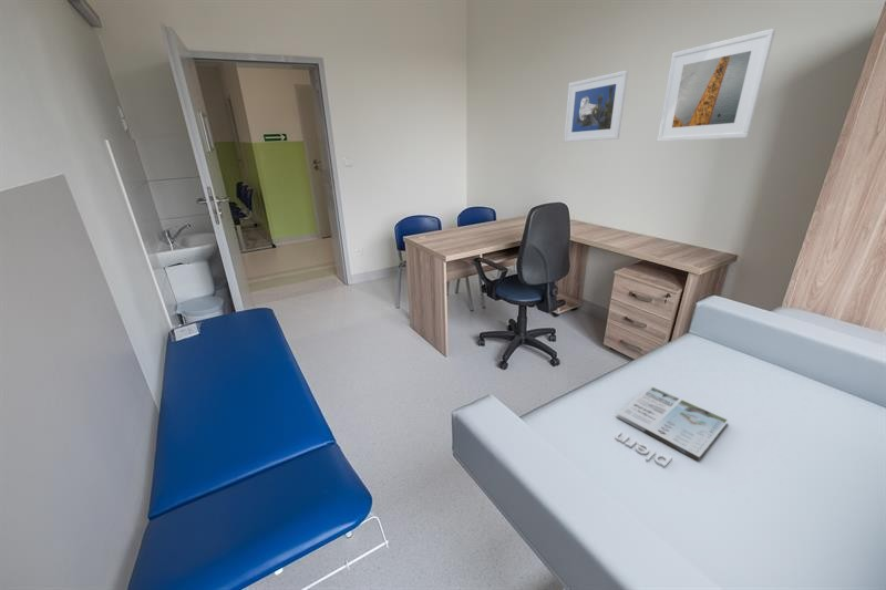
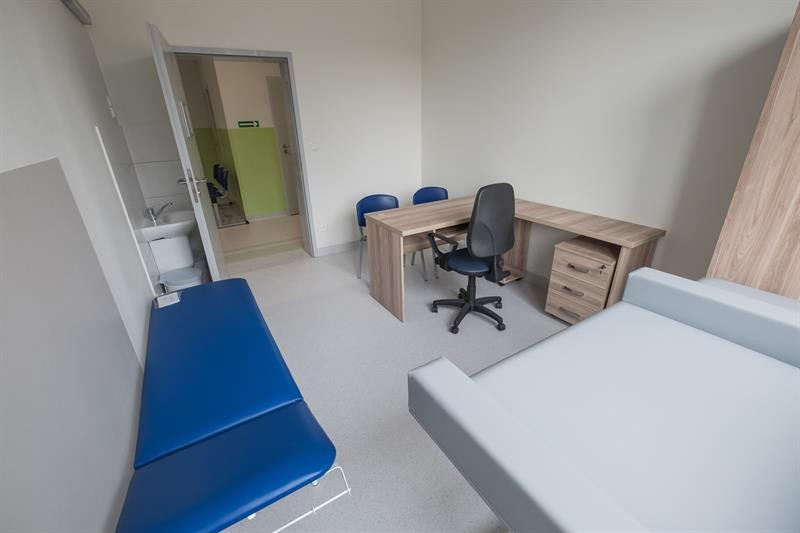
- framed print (593, 110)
- magazine (663, 425)
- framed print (708, 92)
